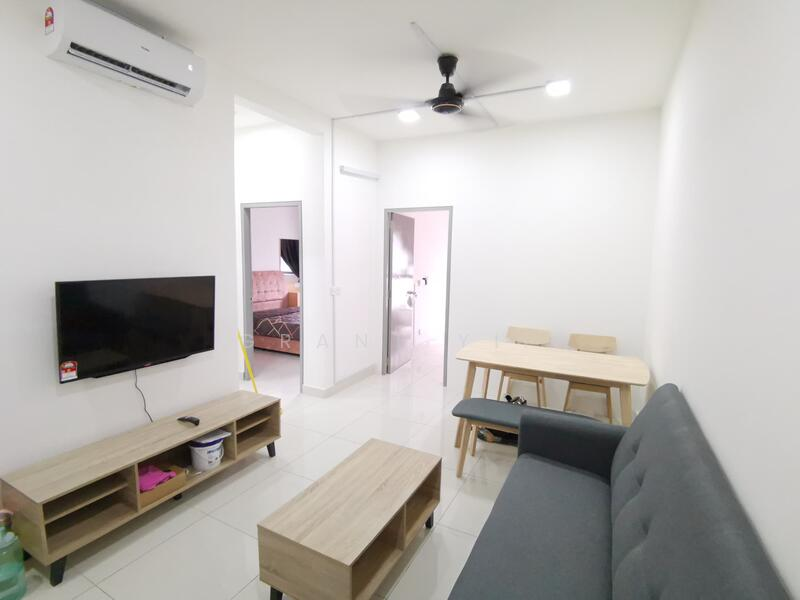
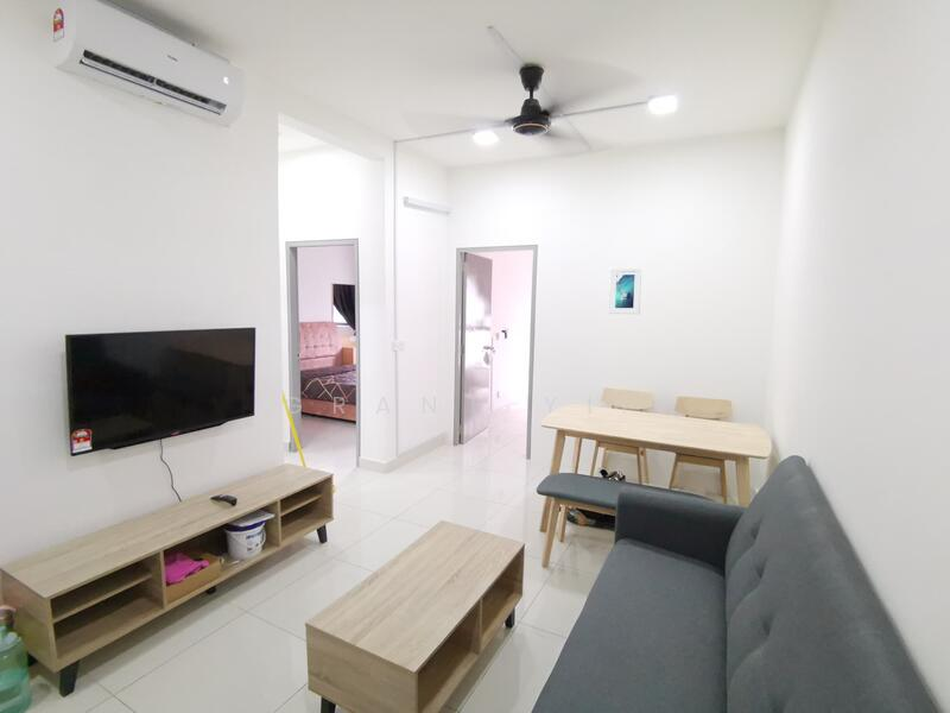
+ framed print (625, 291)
